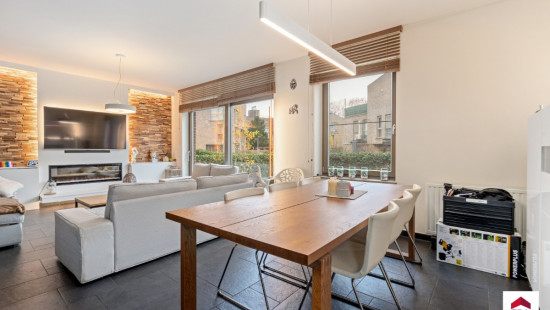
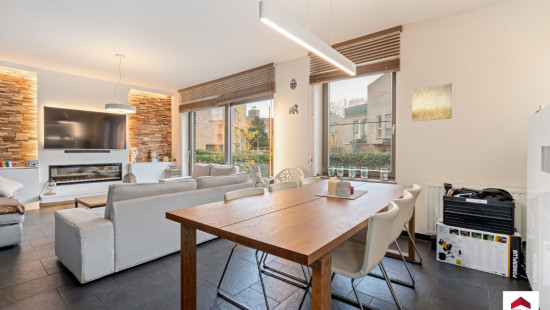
+ wall art (431, 103)
